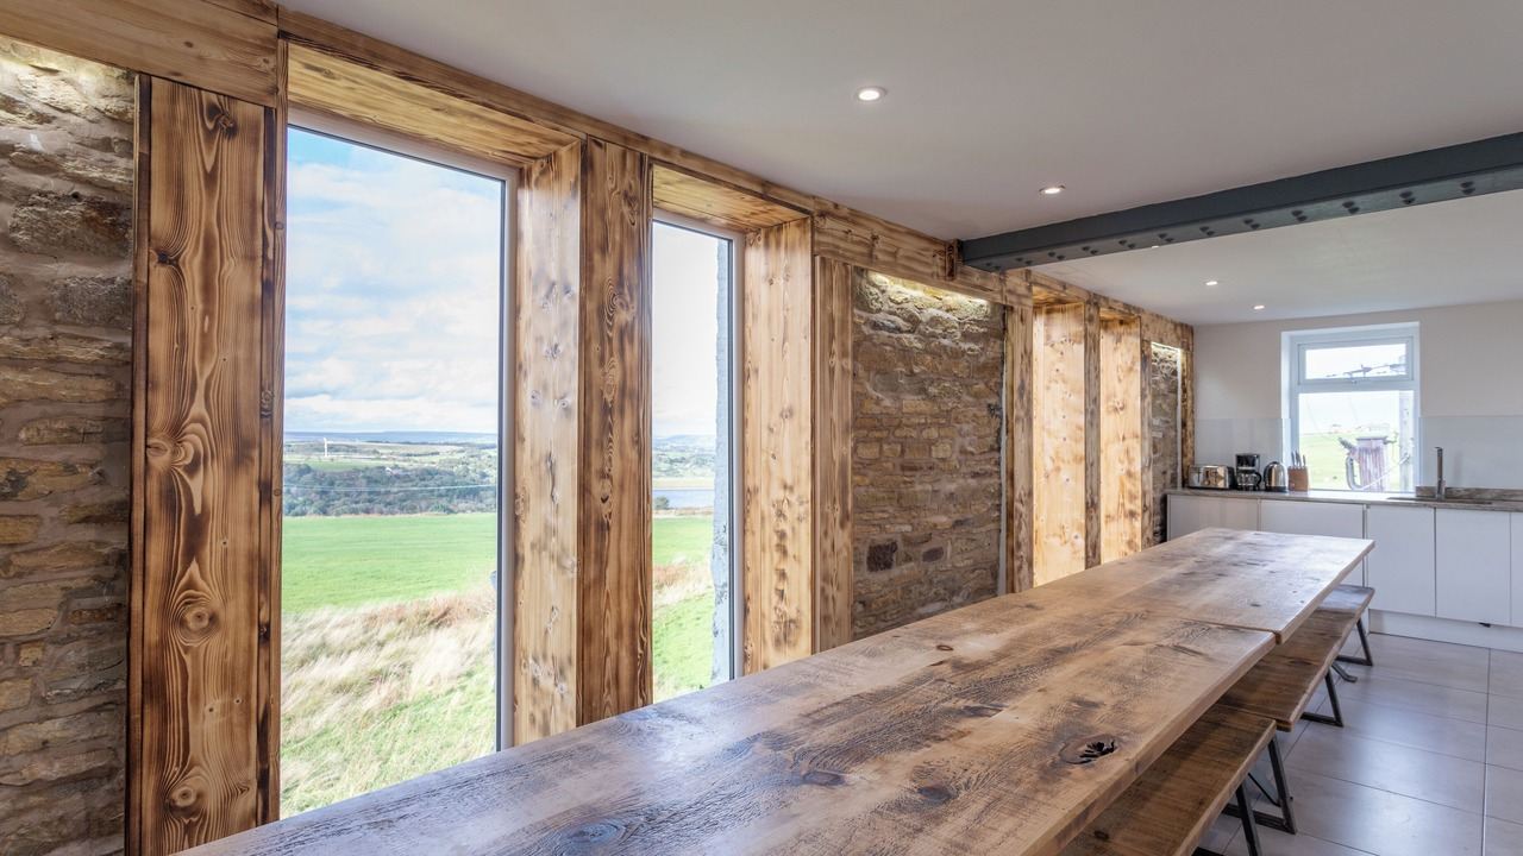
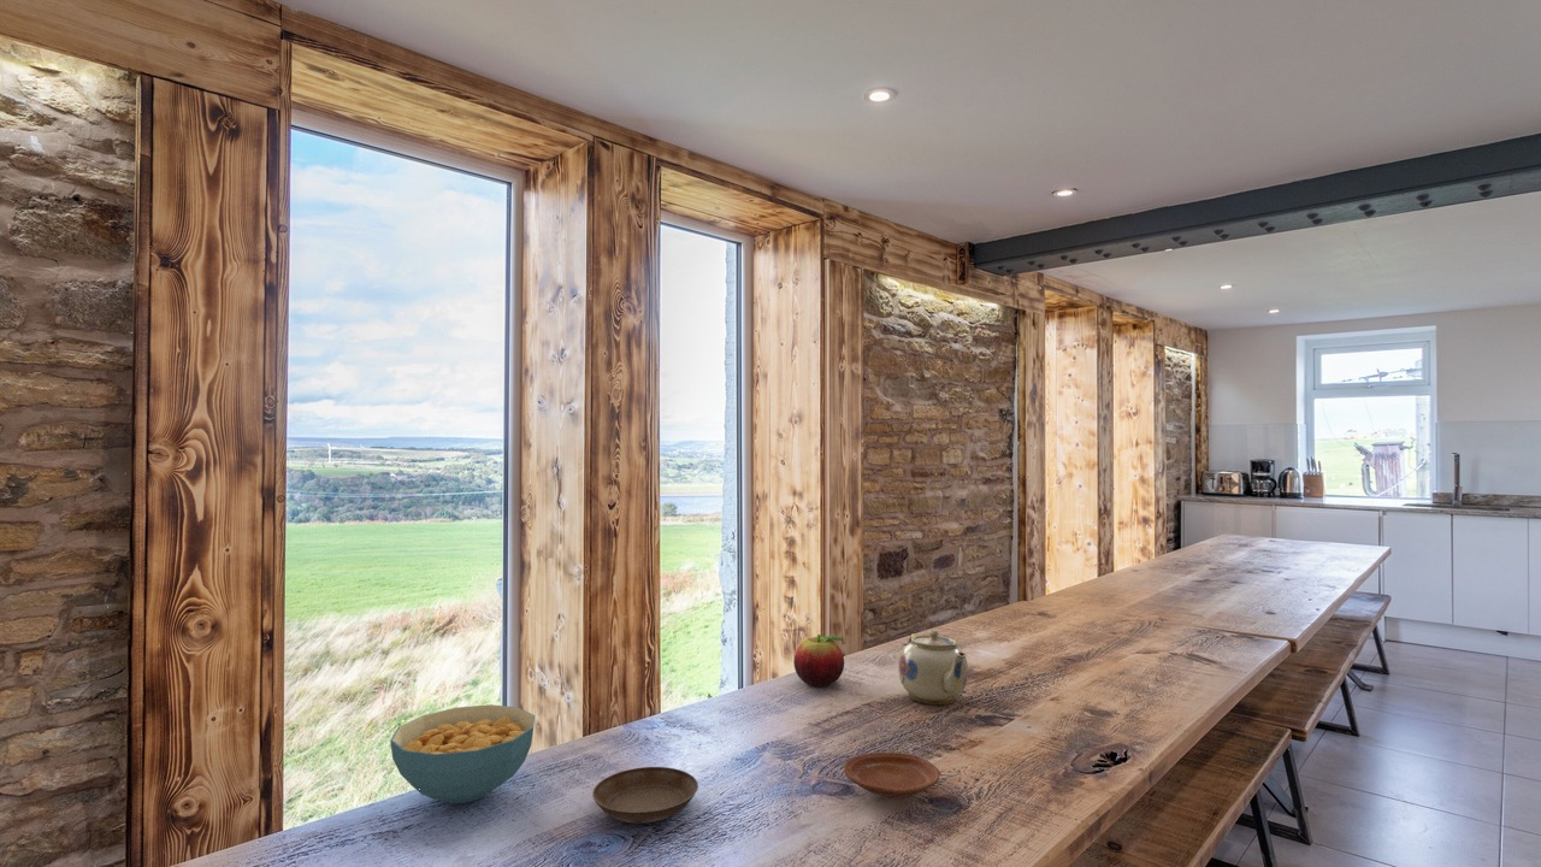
+ teapot (935, 665)
+ fruit (819, 659)
+ saucer (645, 796)
+ plate (891, 779)
+ cereal bowl (465, 760)
